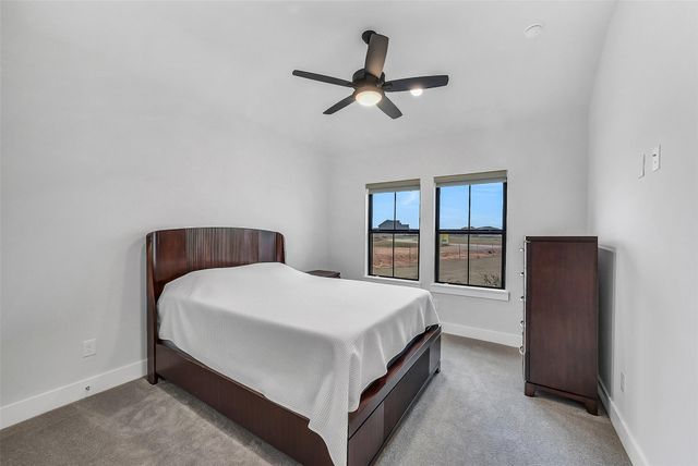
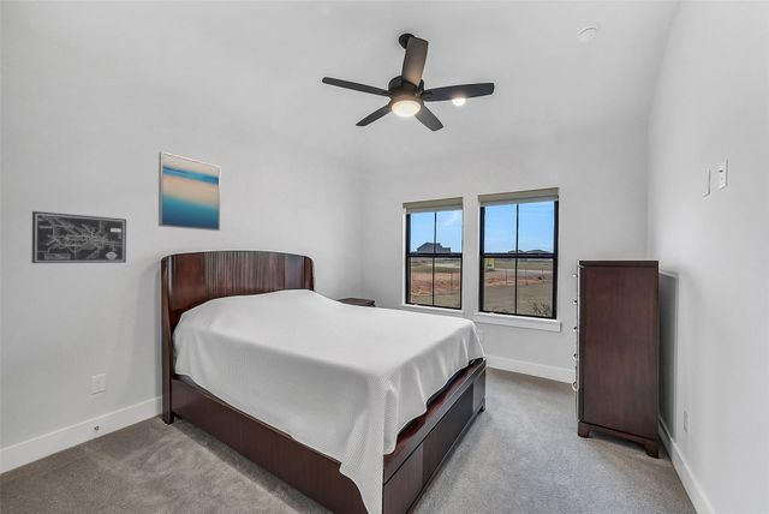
+ wall art (191, 193)
+ wall art (83, 239)
